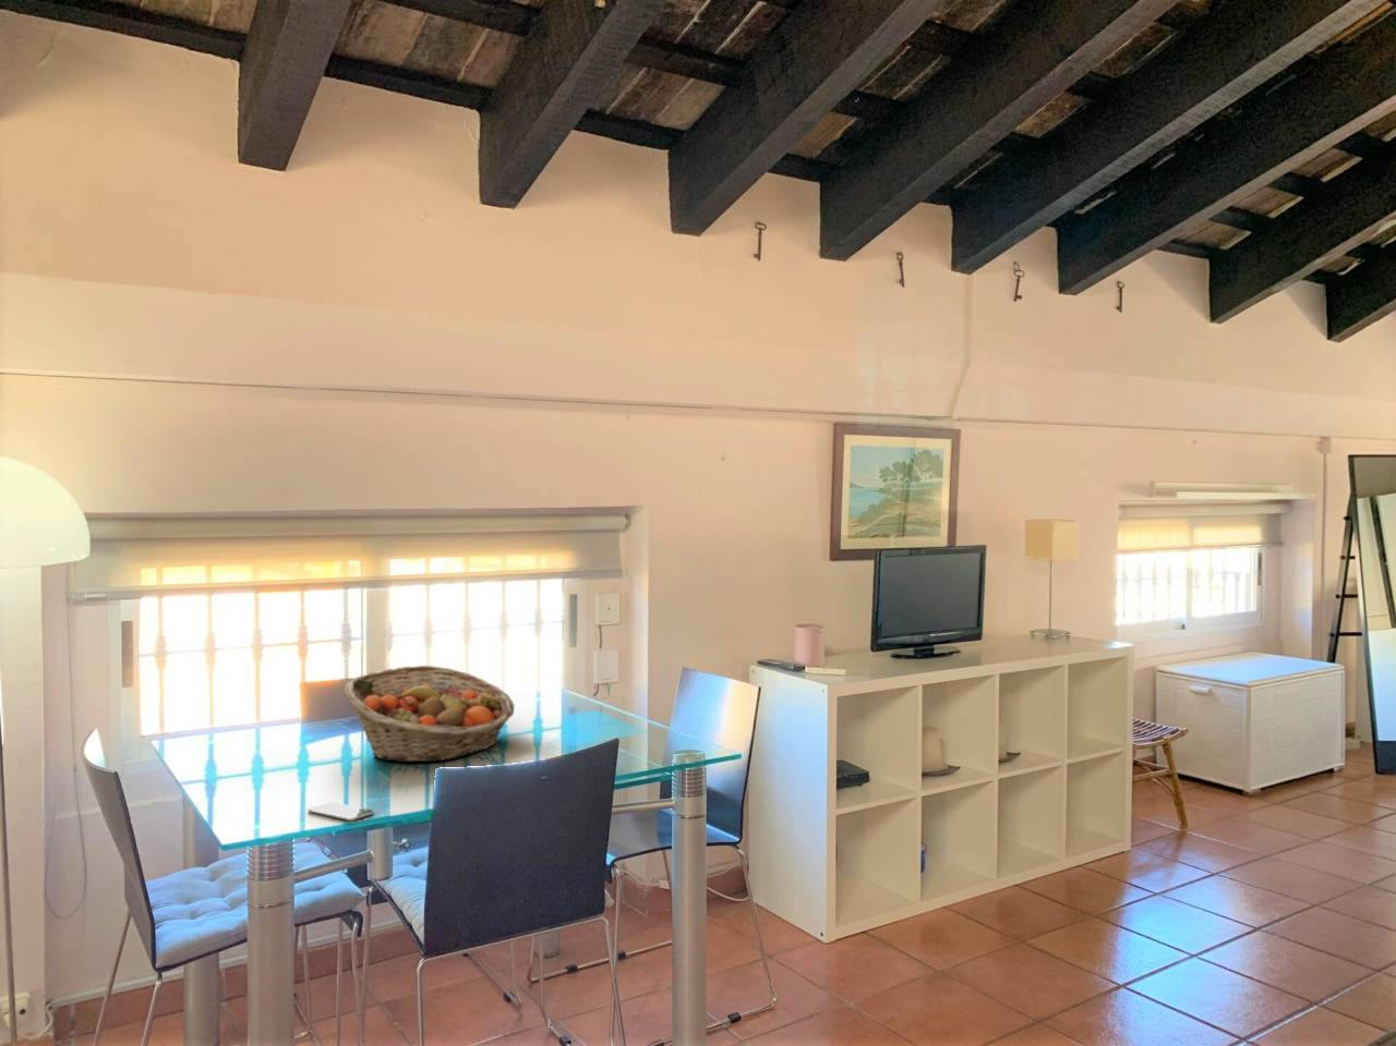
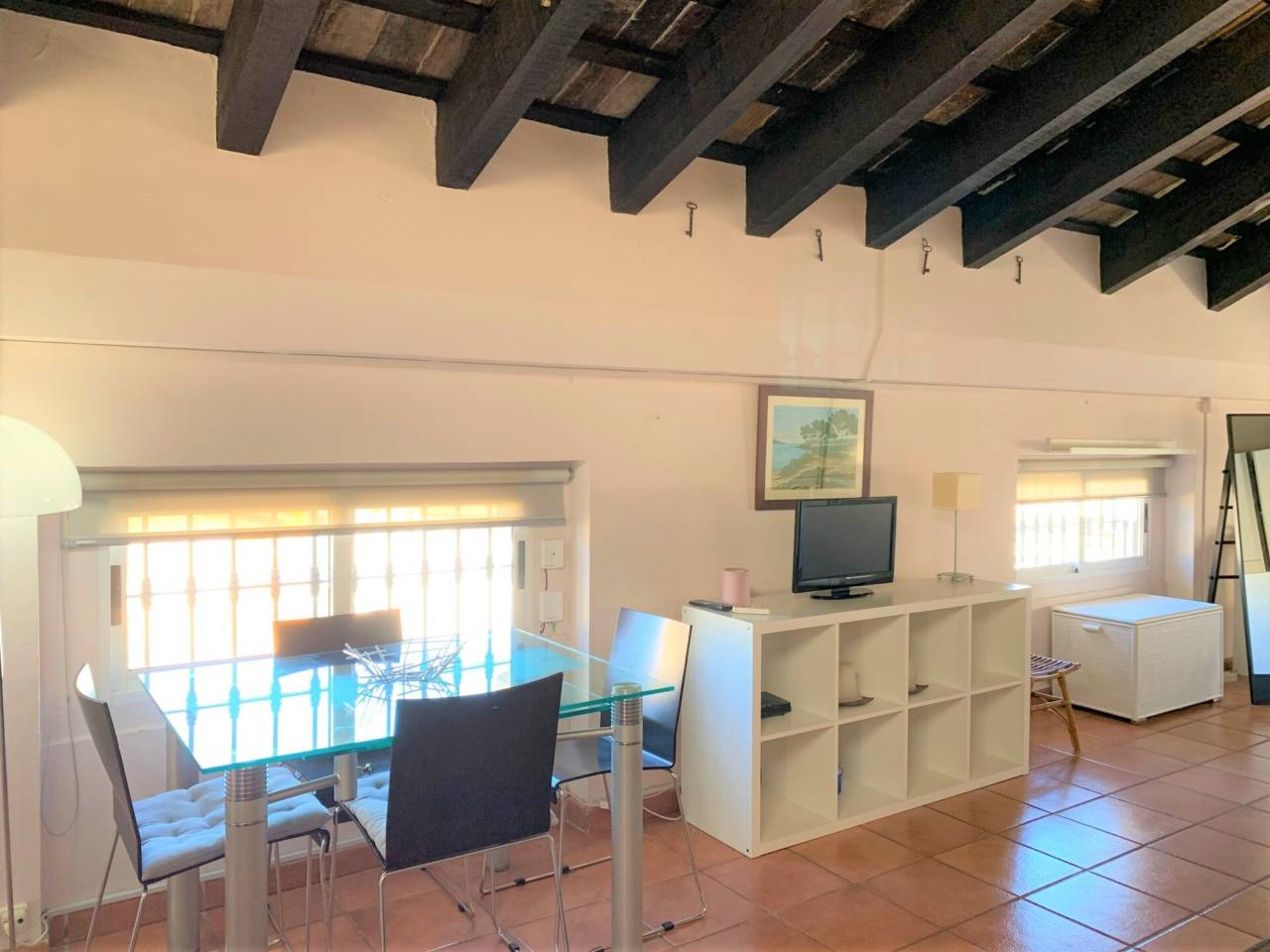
- smartphone (341, 811)
- fruit basket (431, 711)
